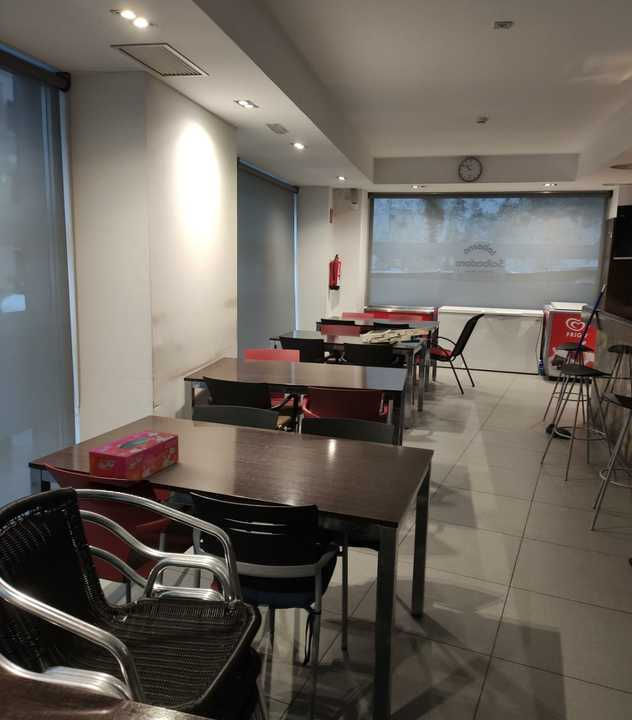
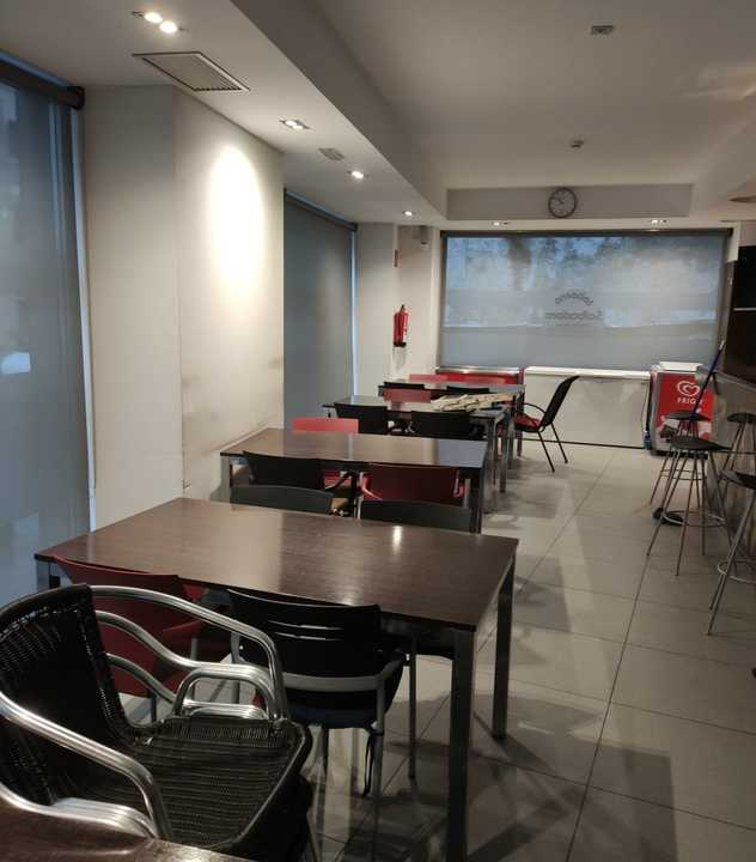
- tissue box (136, 456)
